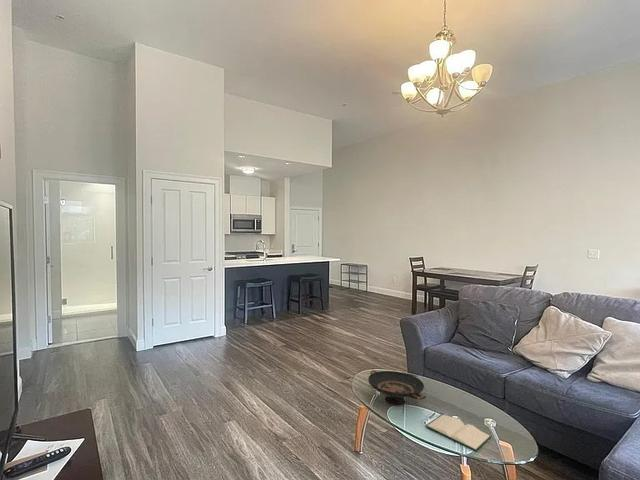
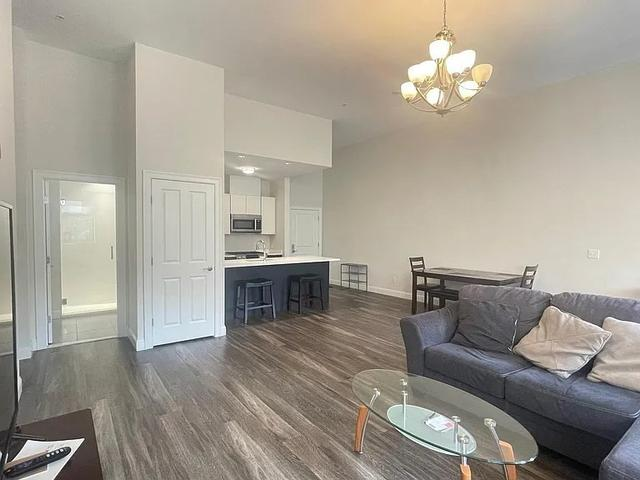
- hardback book (457, 429)
- decorative bowl (395, 390)
